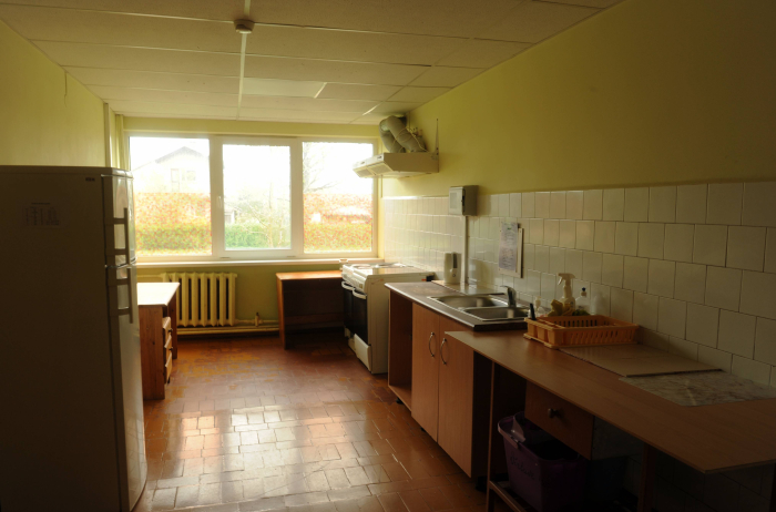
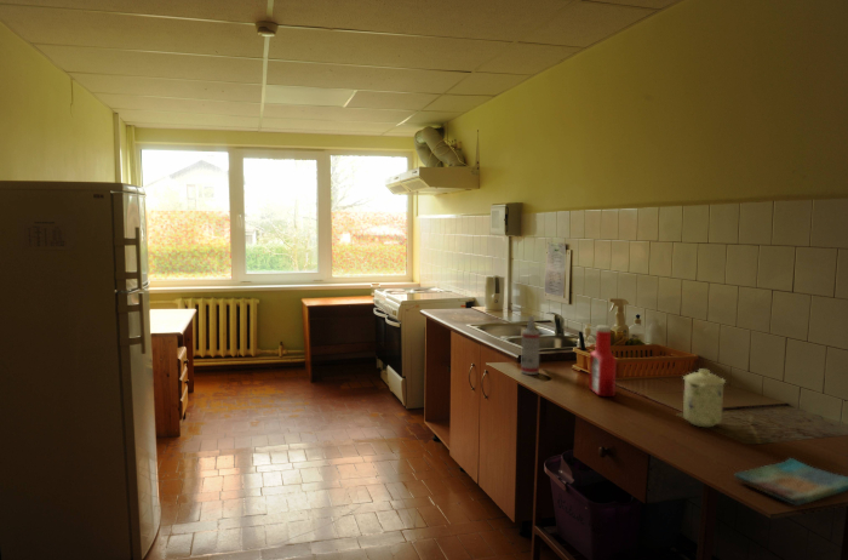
+ spray bottle (531, 344)
+ dish towel (793, 480)
+ mug (704, 396)
+ soap bottle (602, 359)
